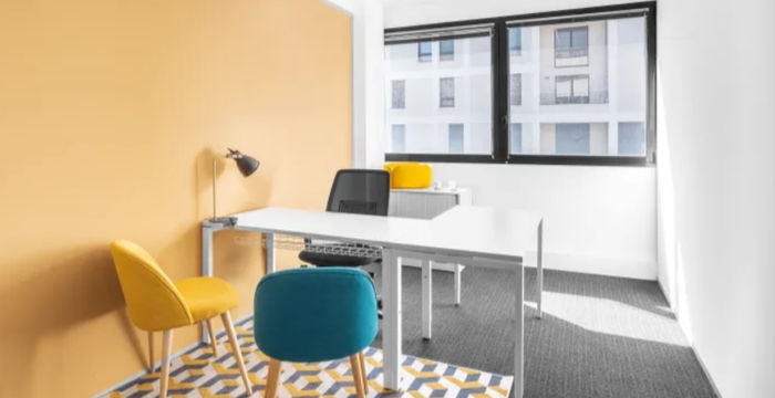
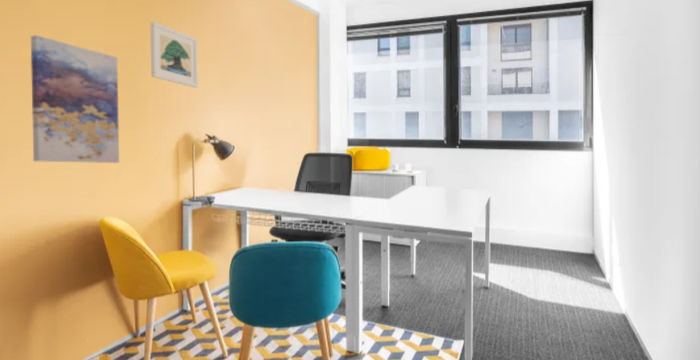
+ wall art (78, 104)
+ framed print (175, 56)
